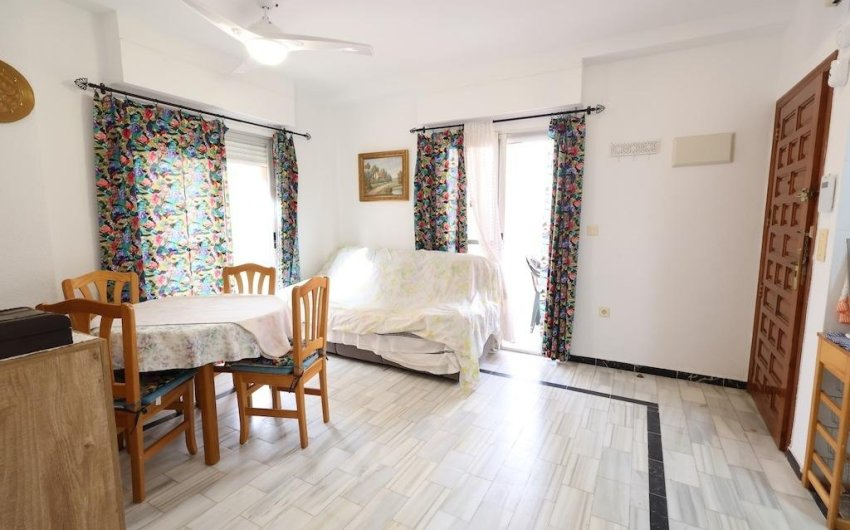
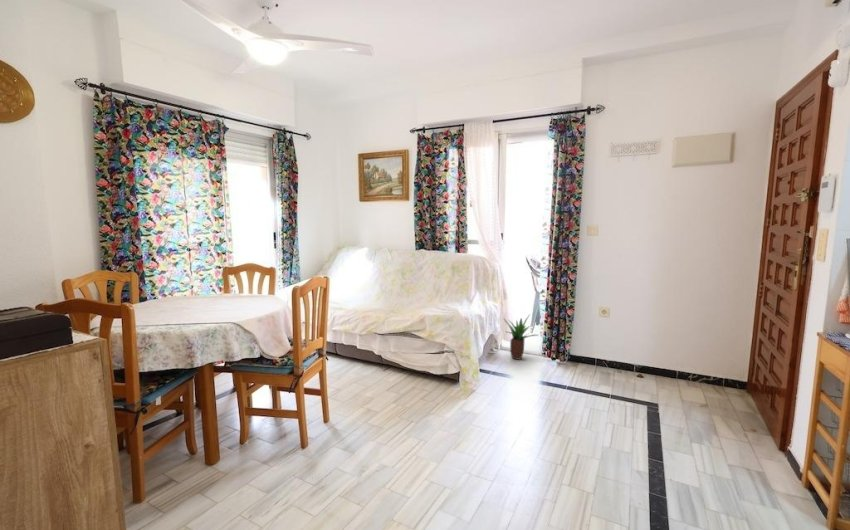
+ potted plant (520, 336)
